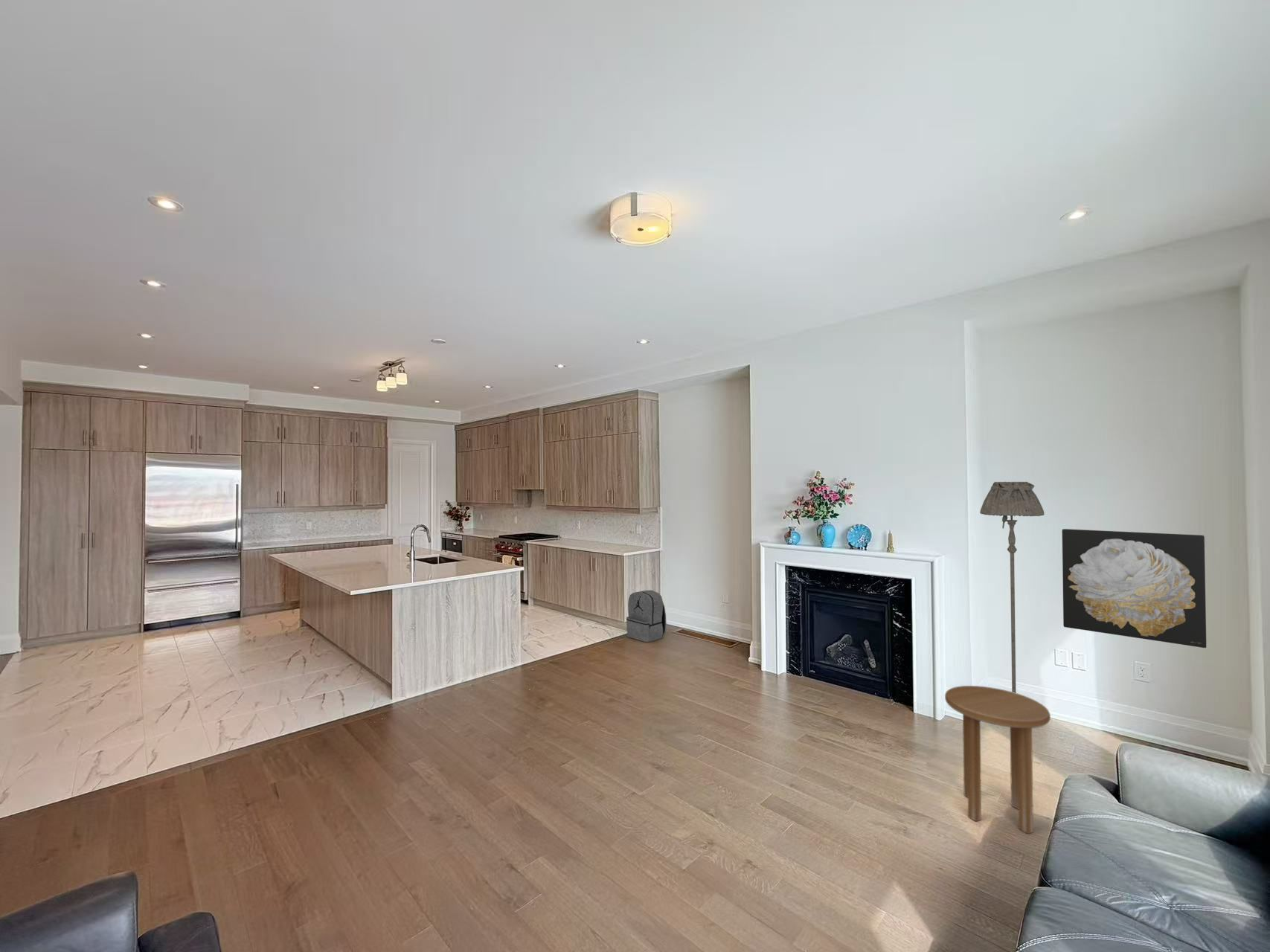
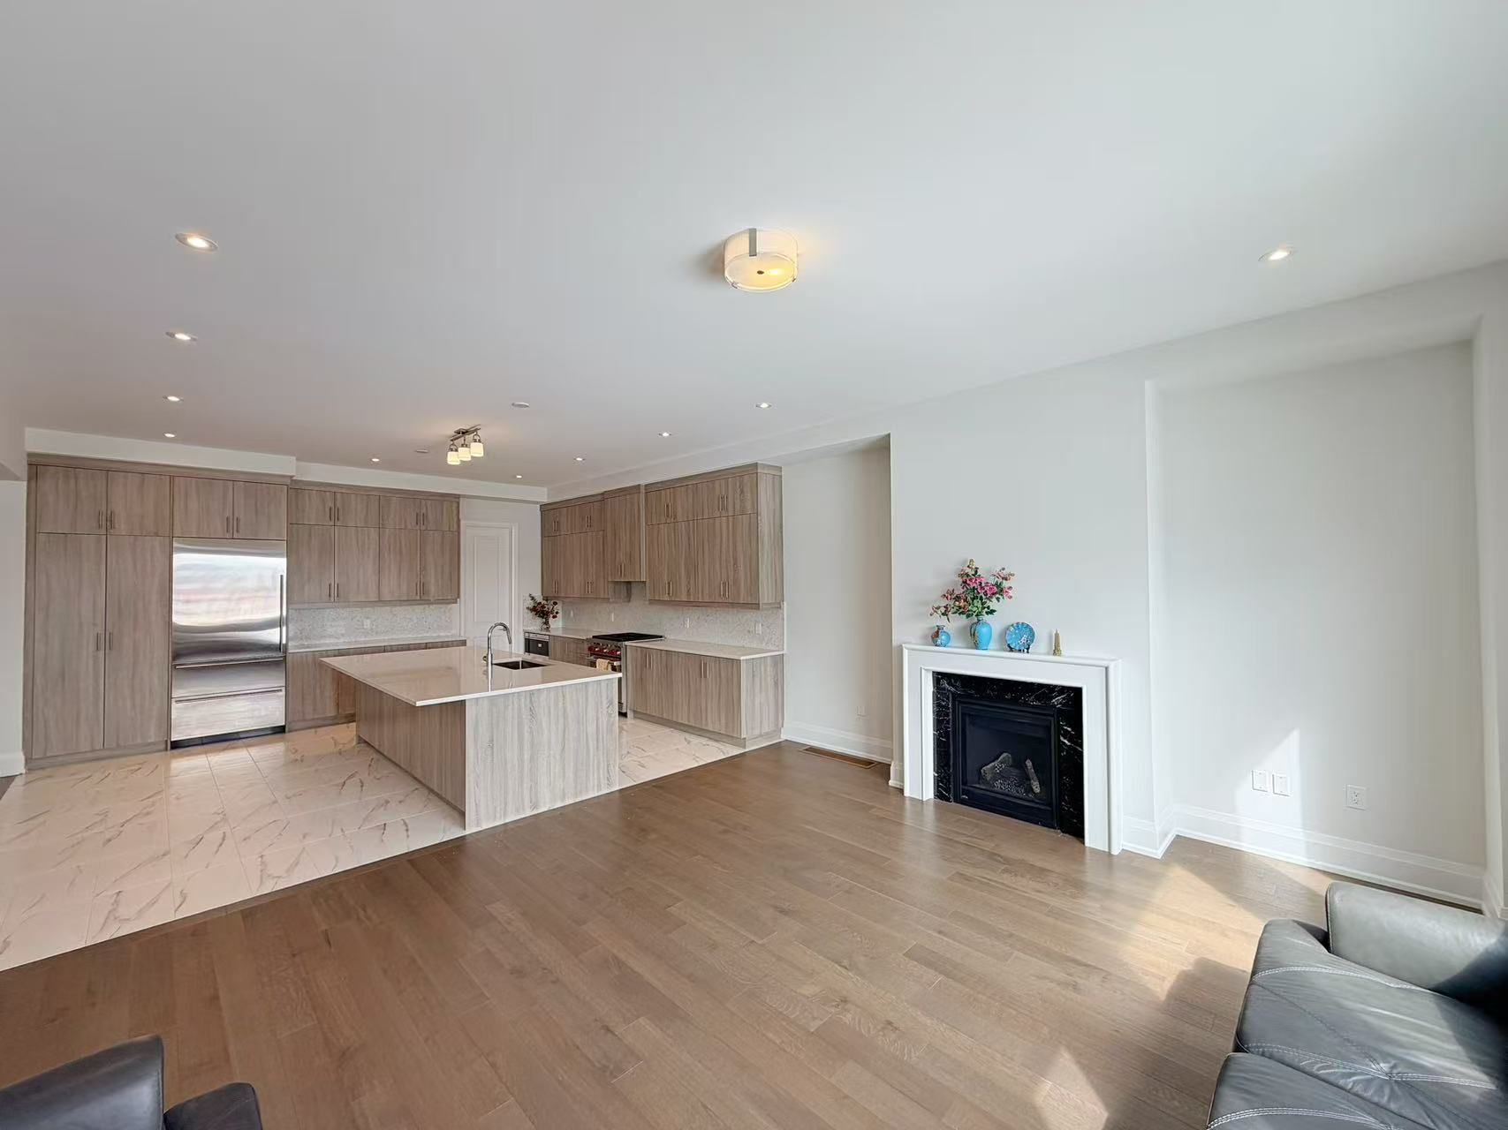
- wall art (1129, 584)
- floor lamp (1012, 599)
- backpack (647, 614)
- side table (1010, 756)
